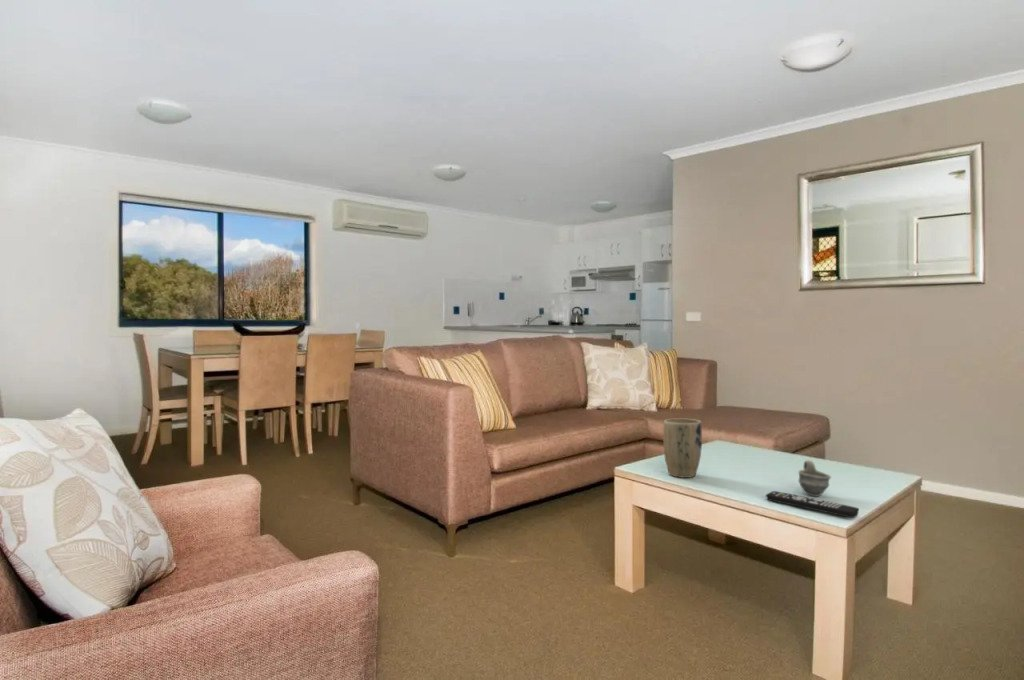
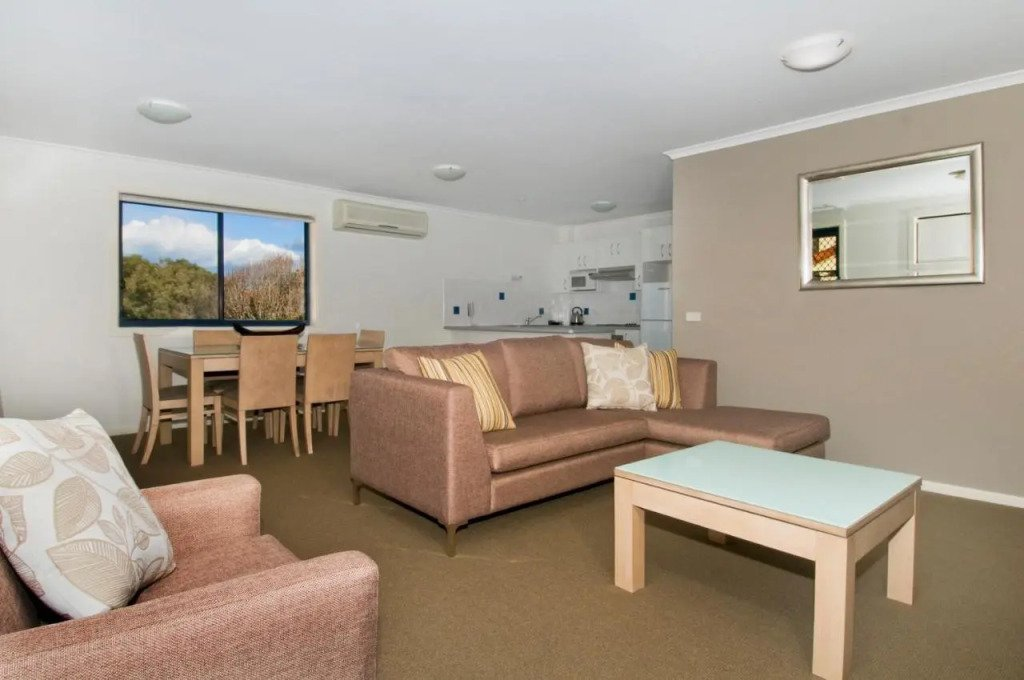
- remote control (810, 503)
- cup (814, 478)
- plant pot (682, 447)
